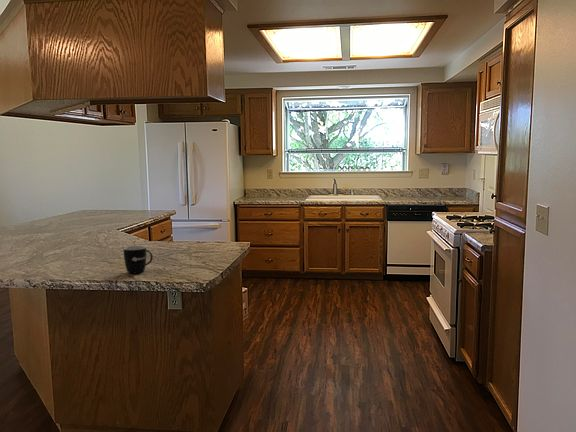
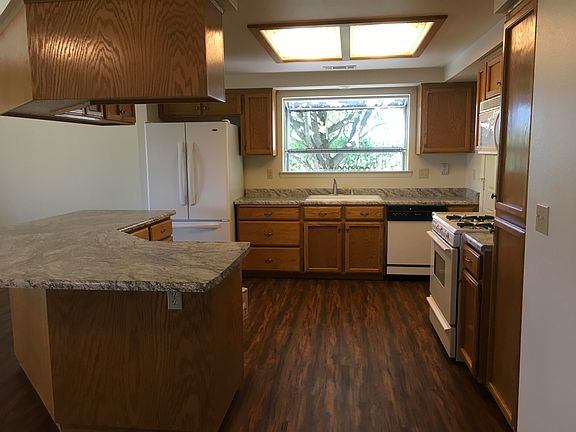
- mug (138, 259)
